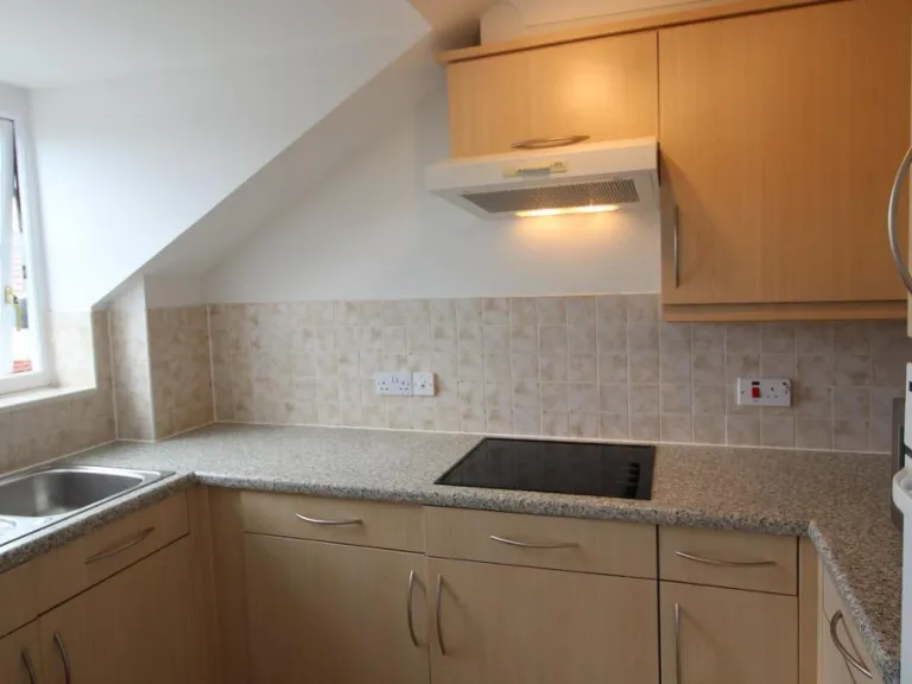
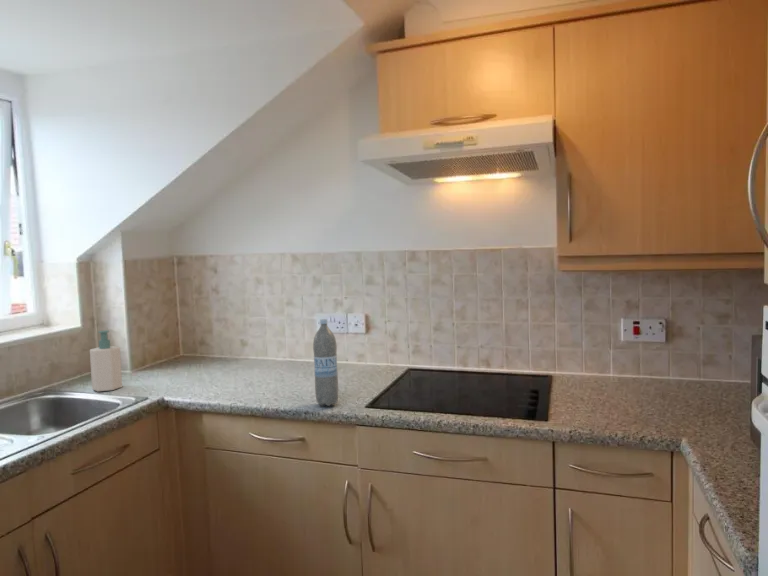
+ water bottle (325, 362)
+ soap bottle (105, 359)
